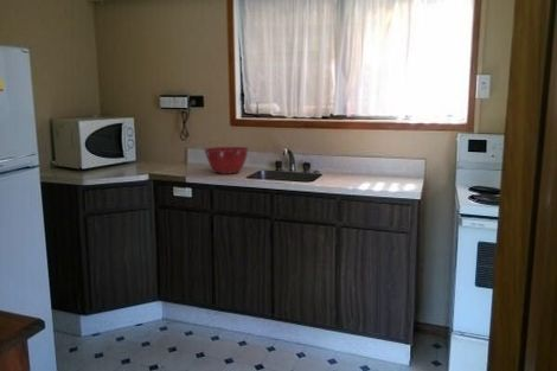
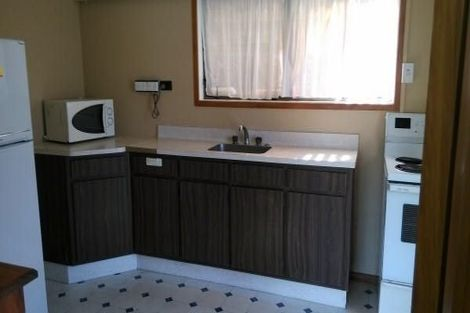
- mixing bowl (226, 160)
